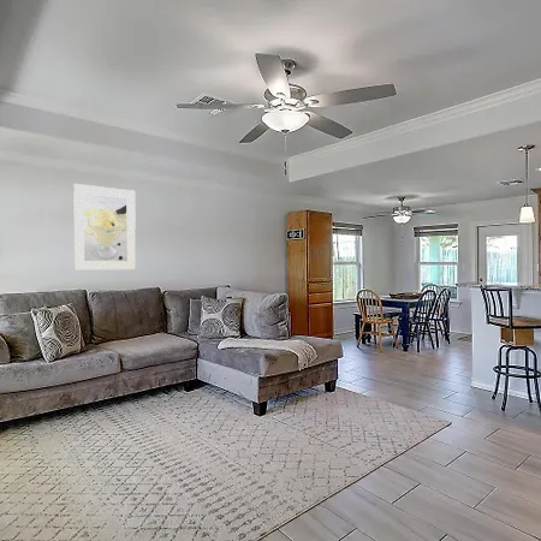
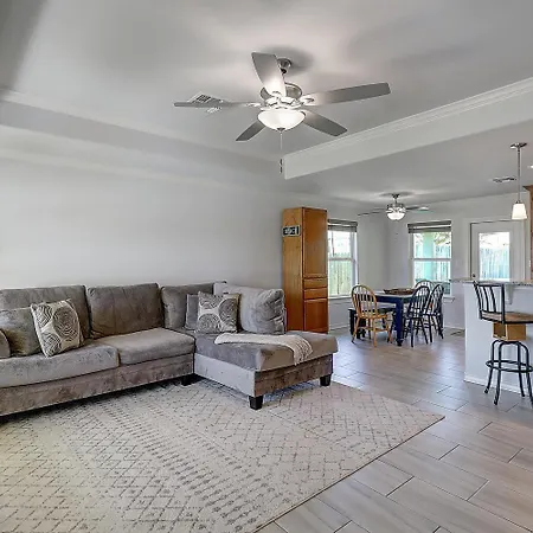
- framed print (106, 228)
